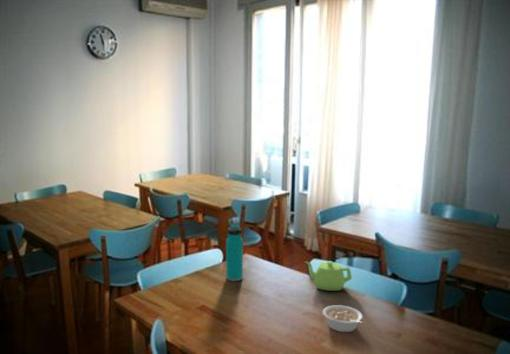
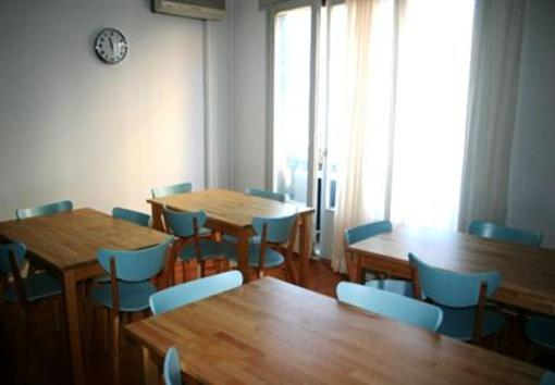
- legume (343, 318)
- water bottle (234, 251)
- teapot (327, 274)
